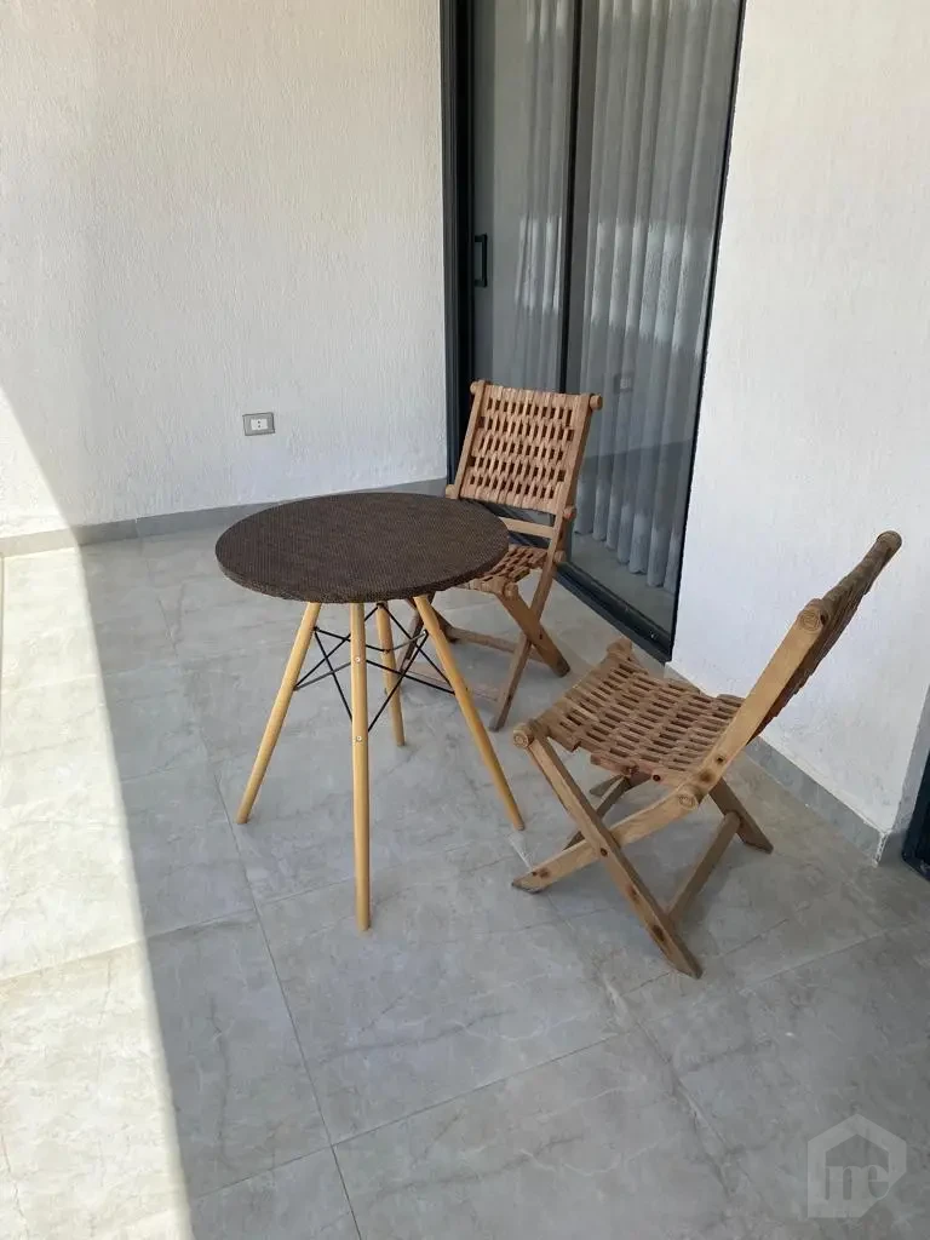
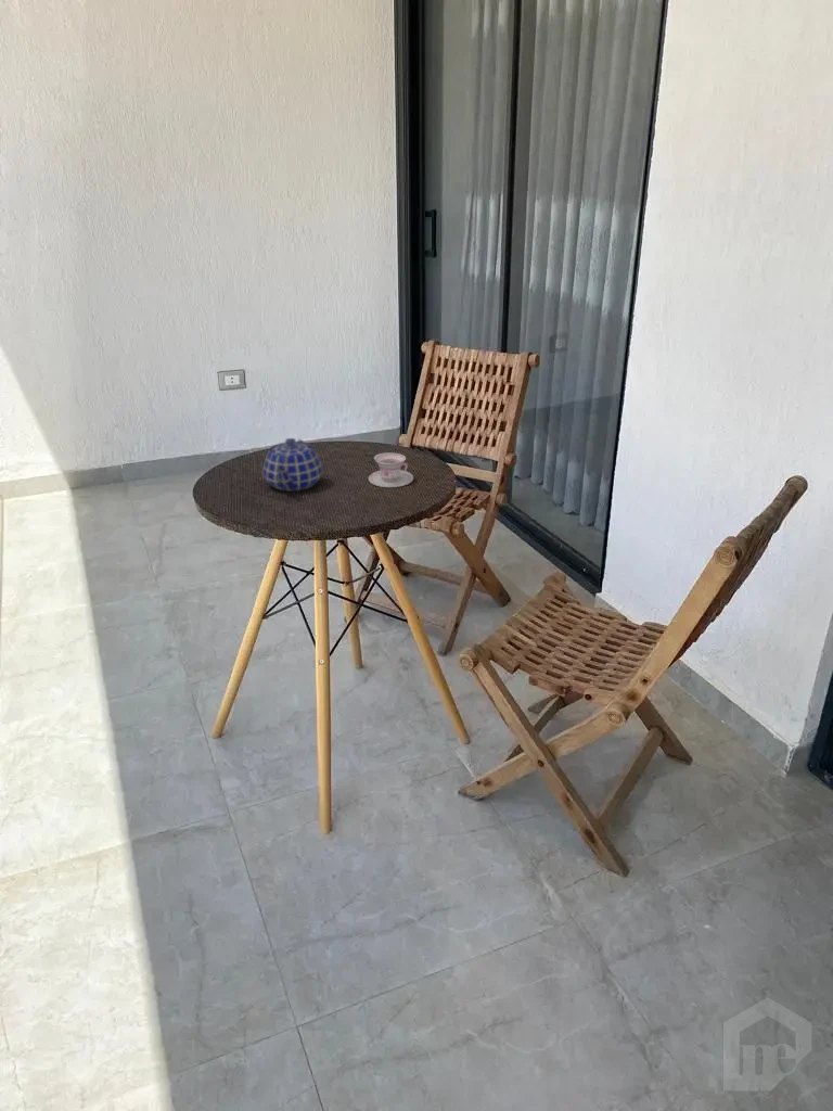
+ teacup (390, 469)
+ teapot (291, 462)
